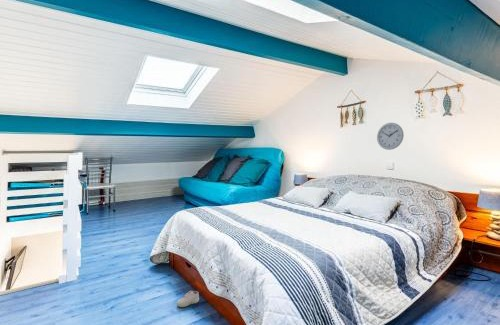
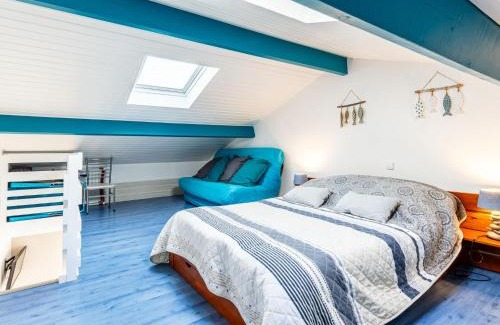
- wall clock (389, 136)
- shoe (188, 297)
